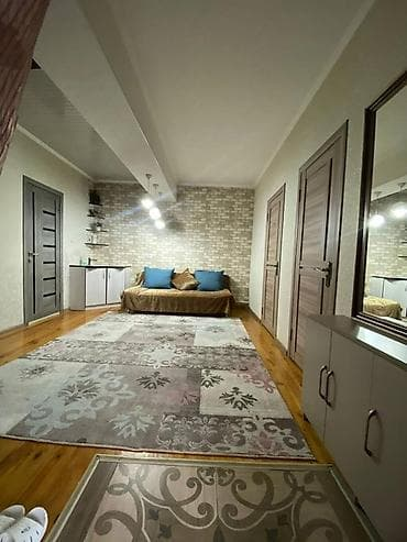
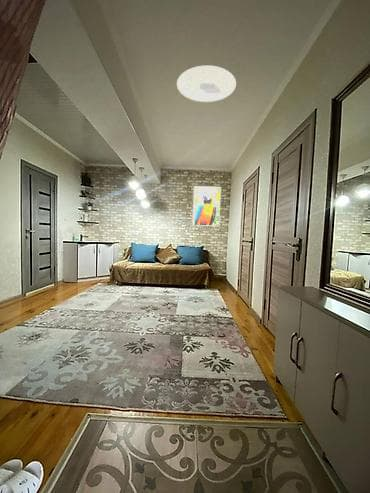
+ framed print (206, 206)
+ ceiling light (206, 83)
